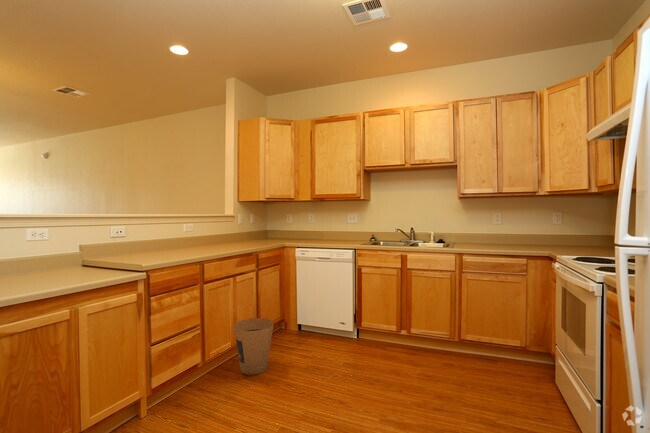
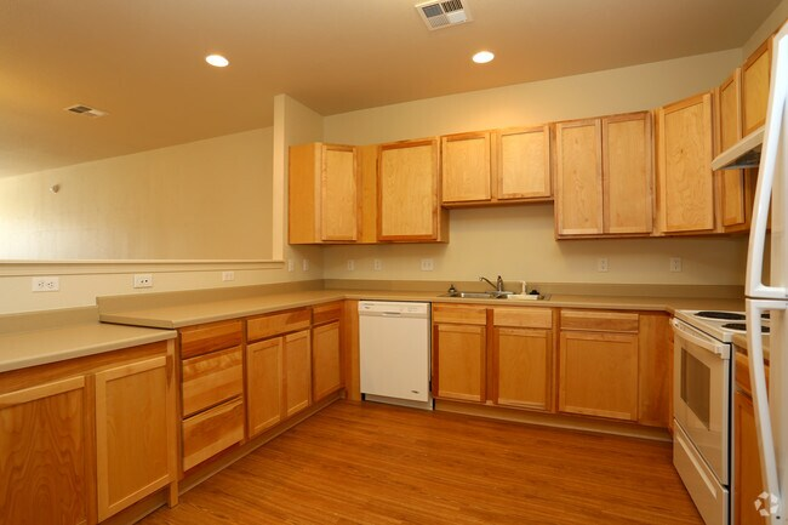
- trash can (253, 346)
